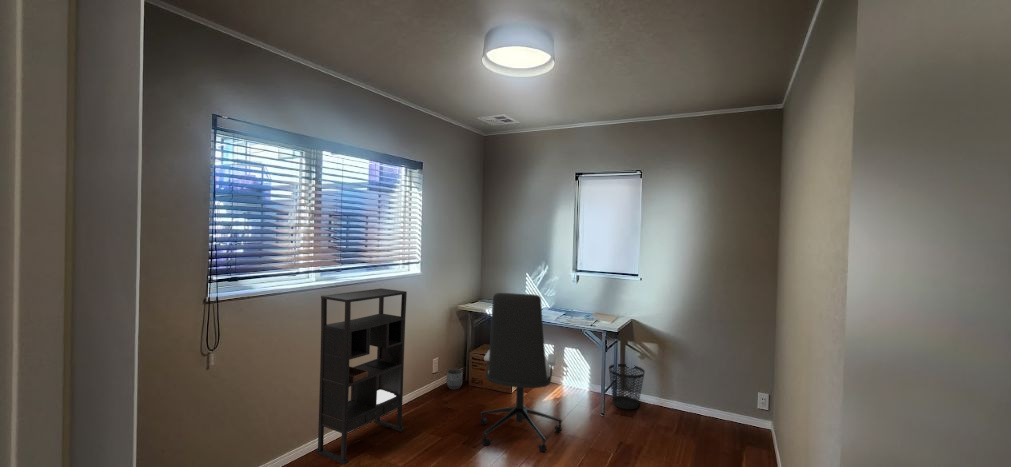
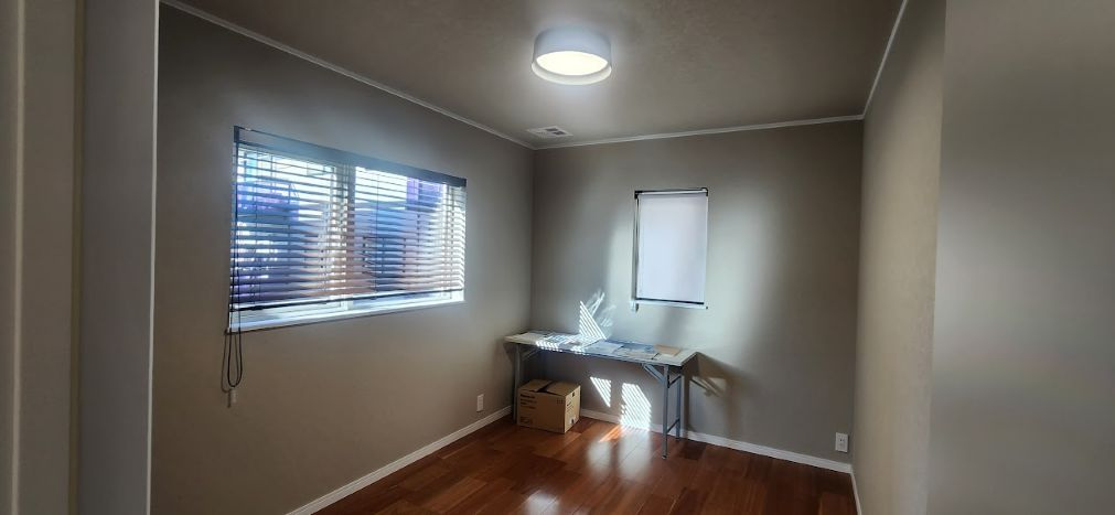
- planter (454, 379)
- bookshelf (364, 366)
- office chair (520, 361)
- wastebasket (626, 387)
